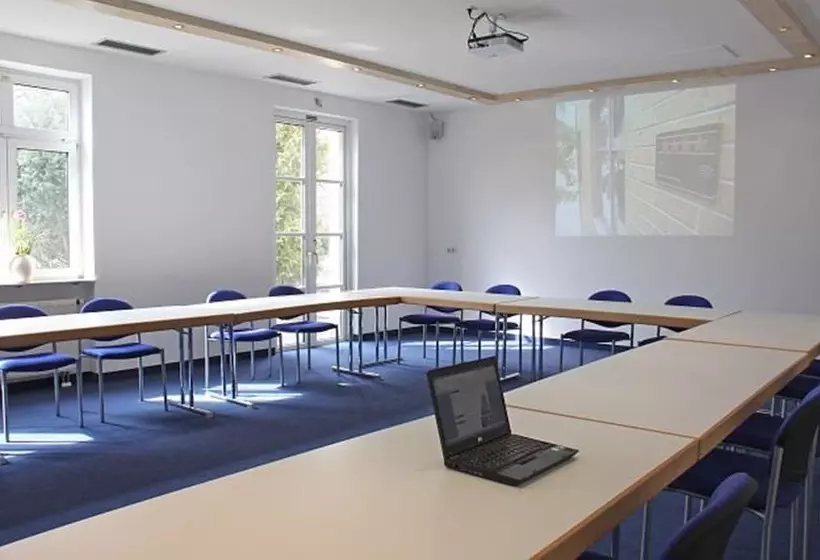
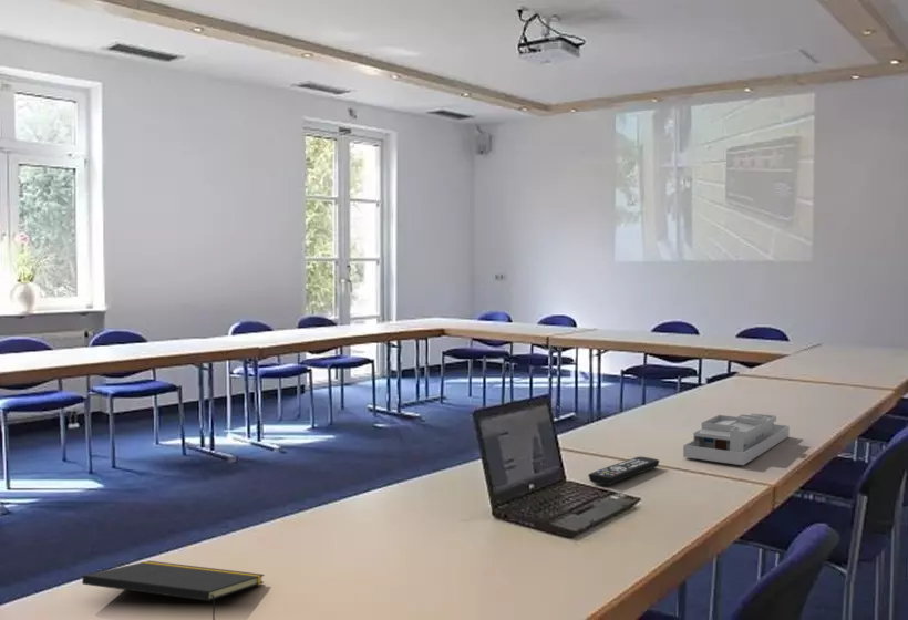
+ desk organizer (739, 432)
+ remote control (625, 469)
+ notepad (176, 579)
